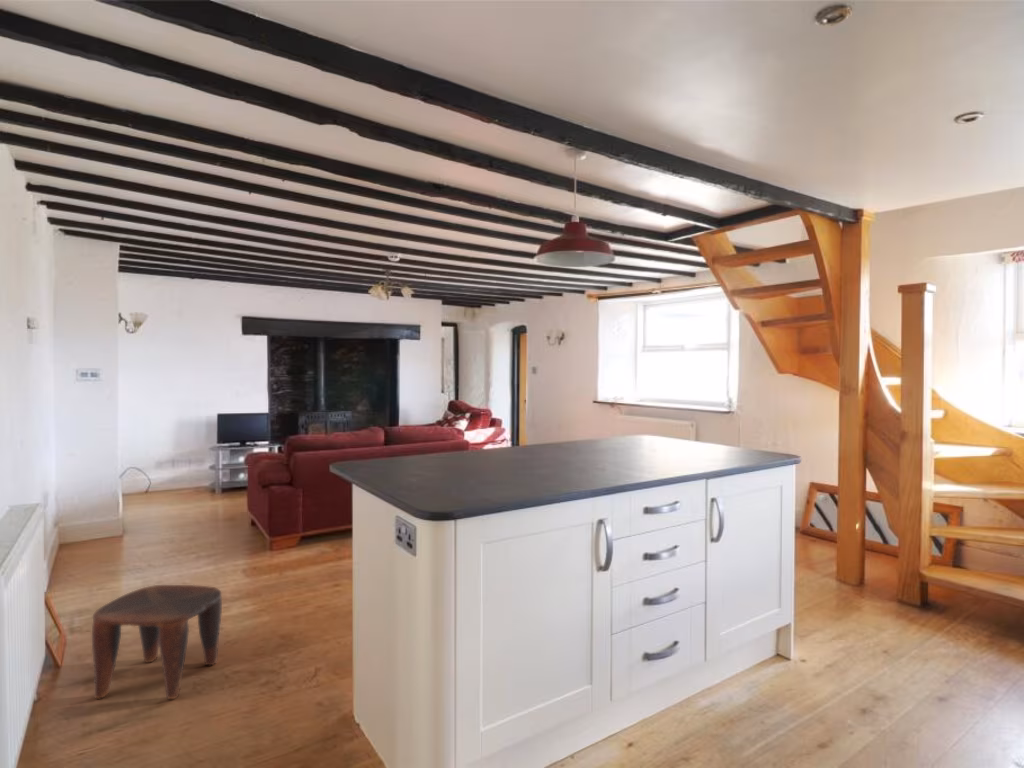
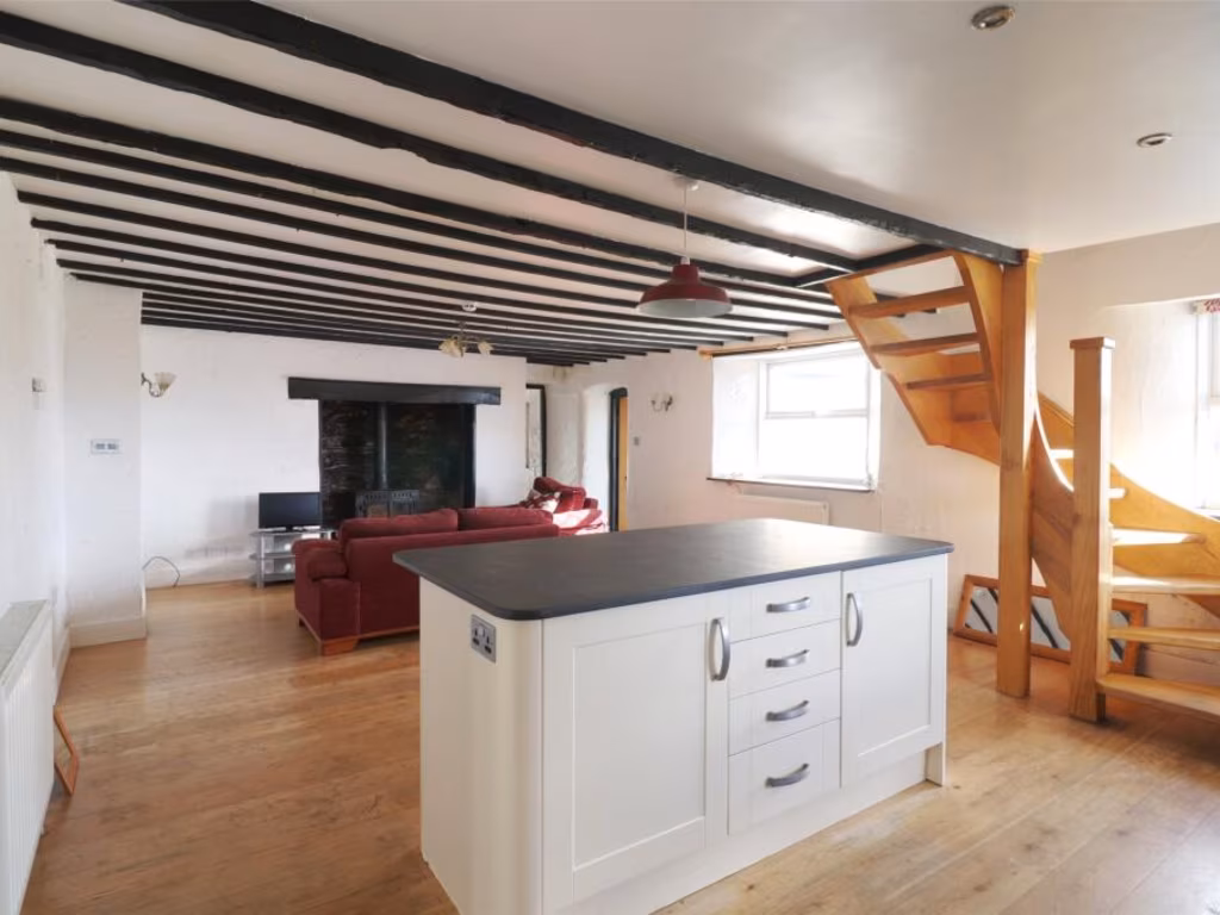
- stool (160, 638)
